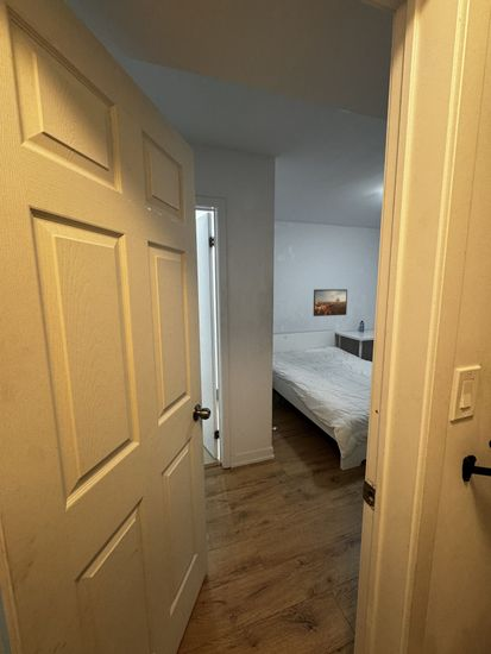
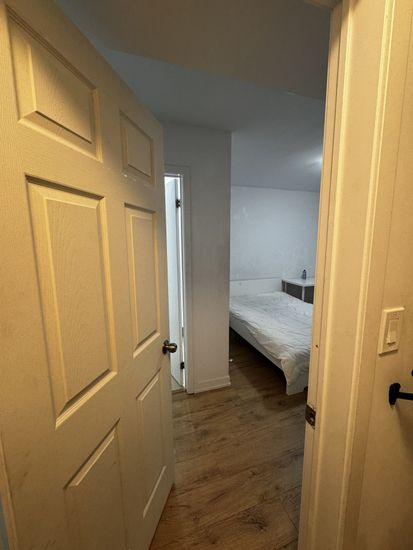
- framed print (331, 302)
